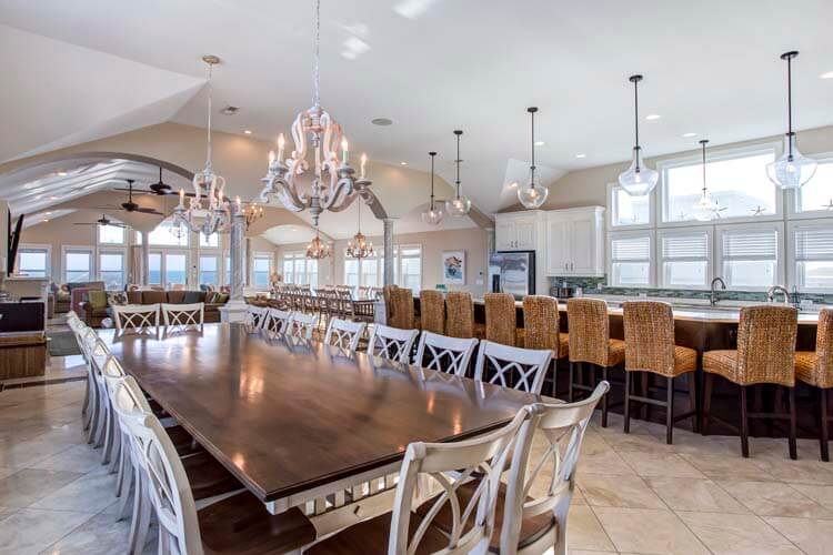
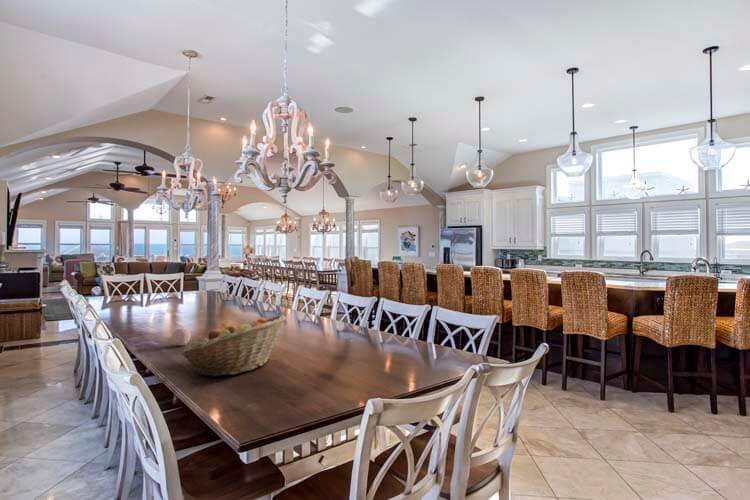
+ apple (181, 335)
+ fruit basket (237, 341)
